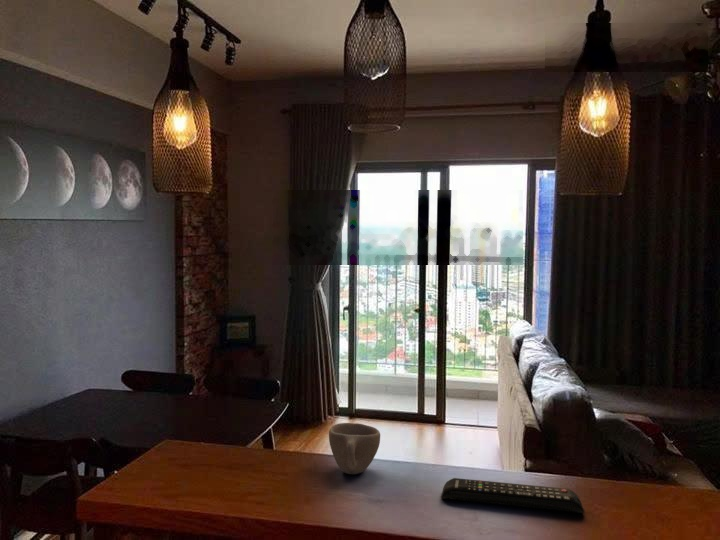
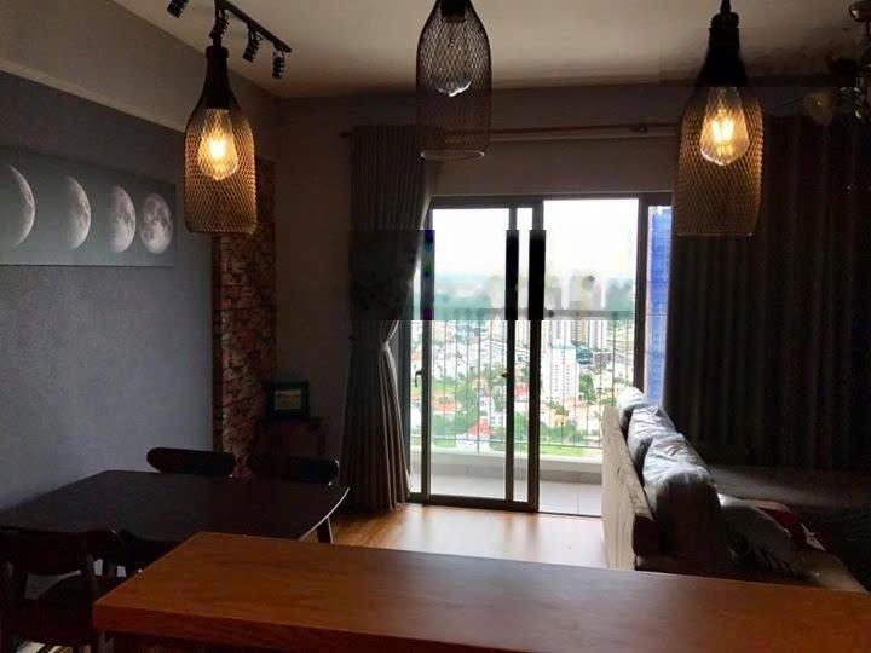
- cup (354, 452)
- remote control (510, 495)
